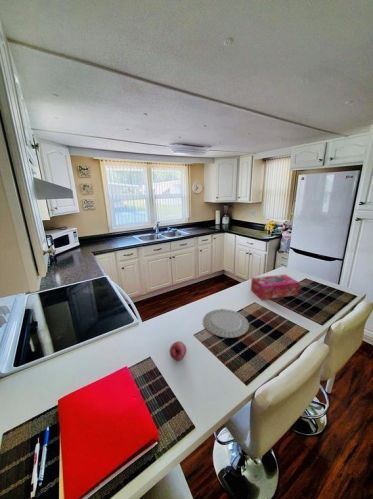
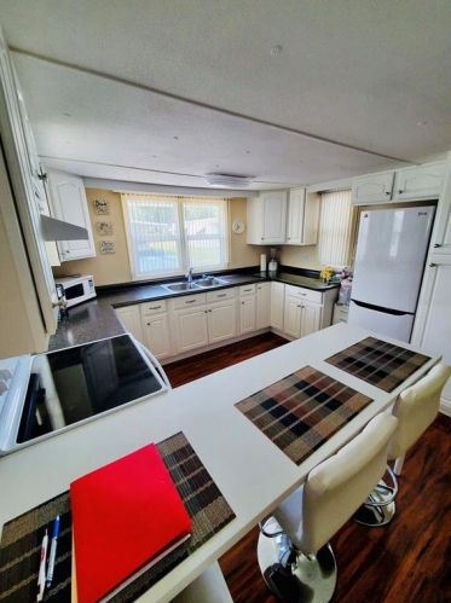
- tissue box (274, 286)
- chinaware (225, 321)
- fruit (178, 350)
